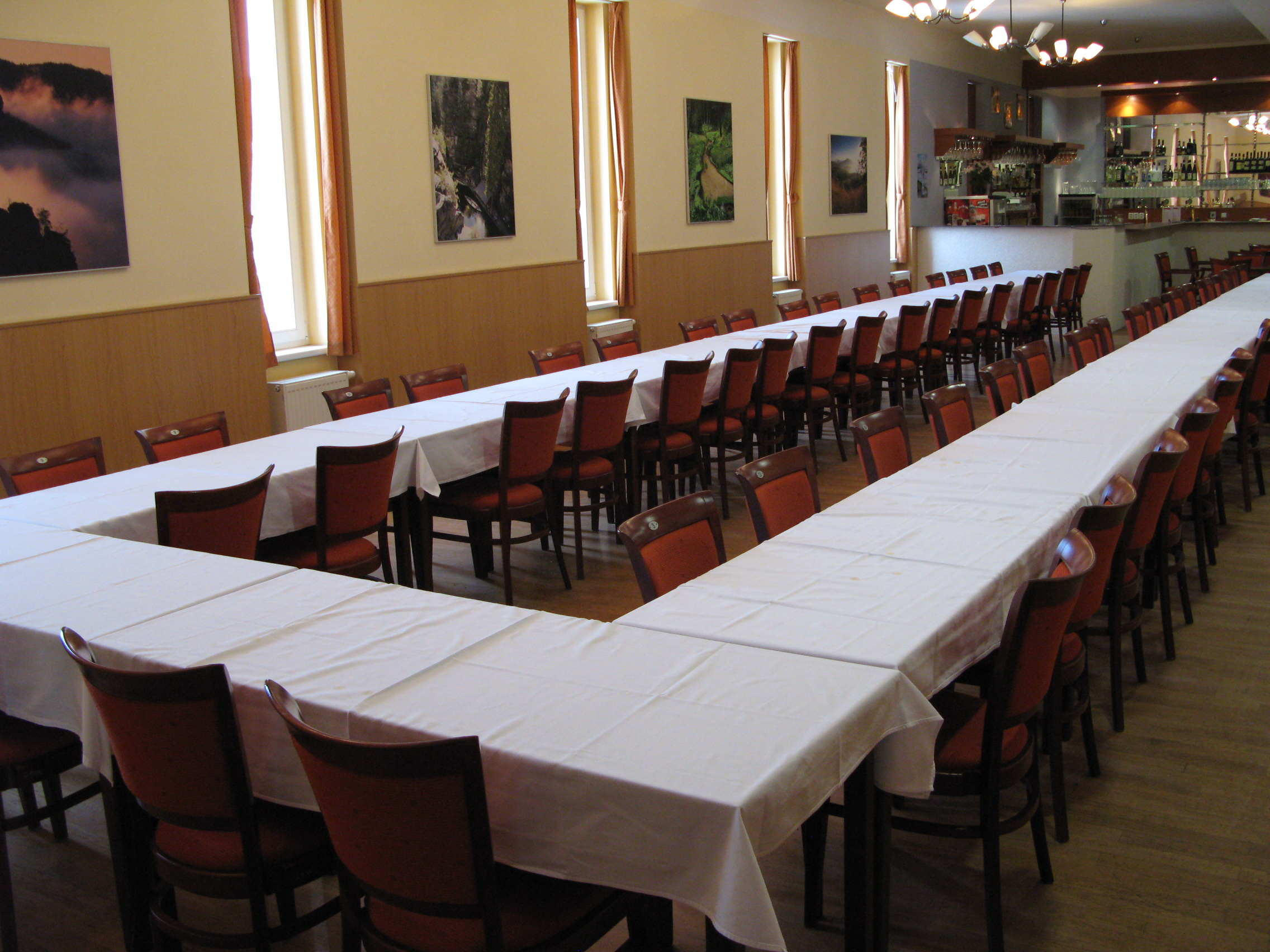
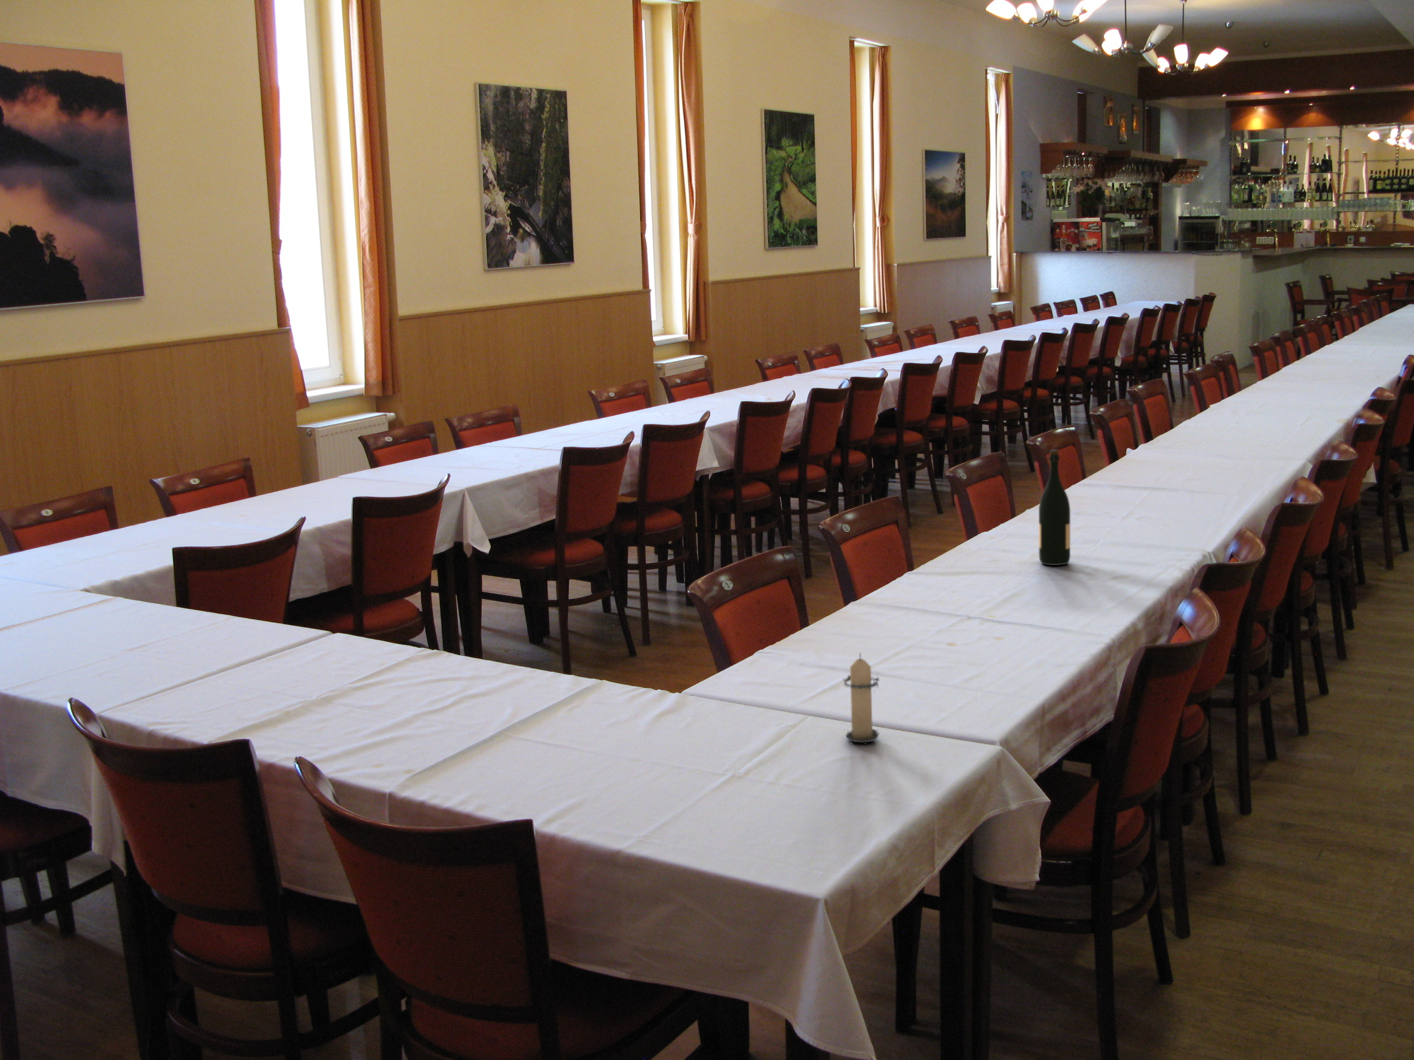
+ wine bottle (1054, 507)
+ candle (861, 696)
